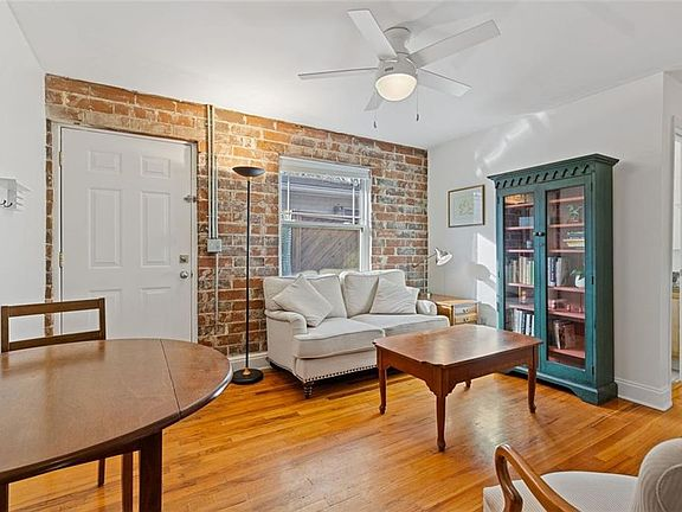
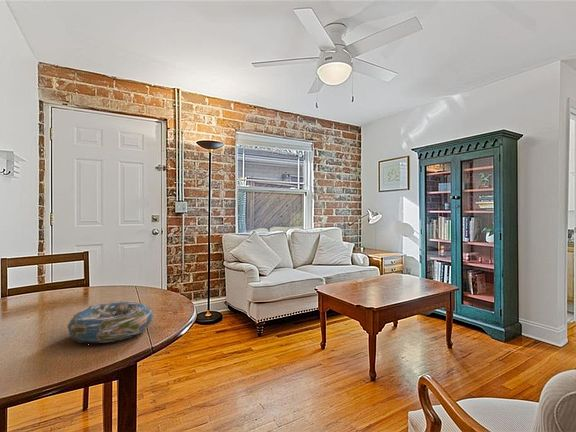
+ decorative bowl (112, 320)
